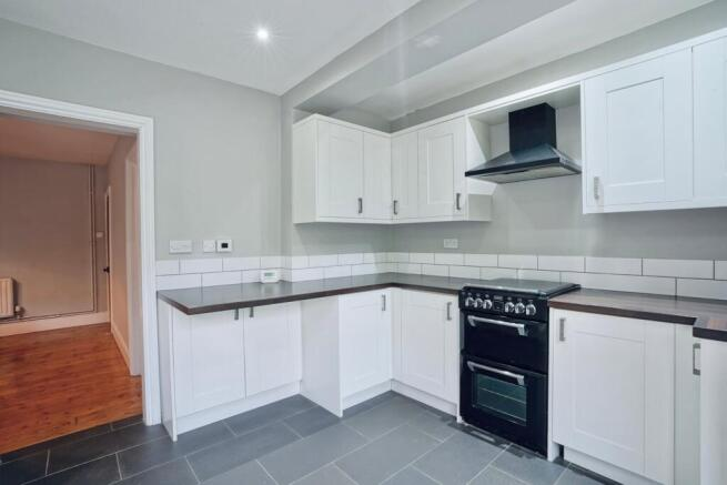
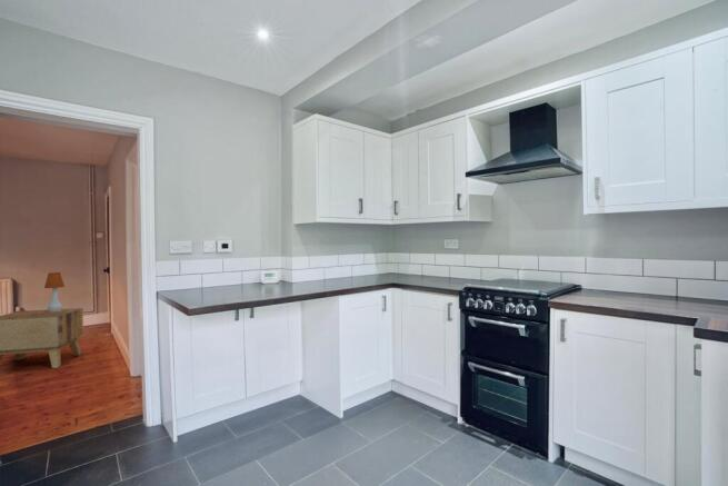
+ table lamp (54, 291)
+ side table (37, 338)
